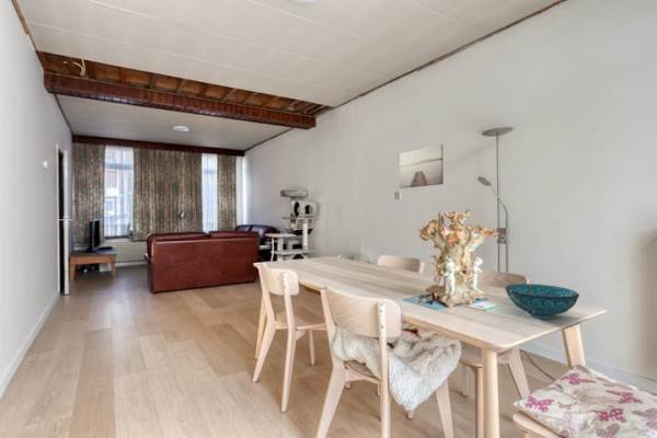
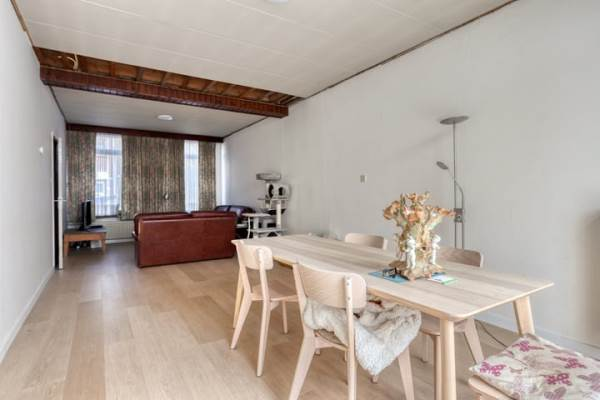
- decorative bowl (540, 302)
- wall art (419, 168)
